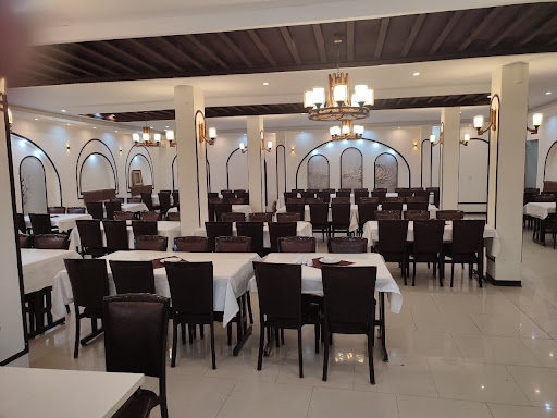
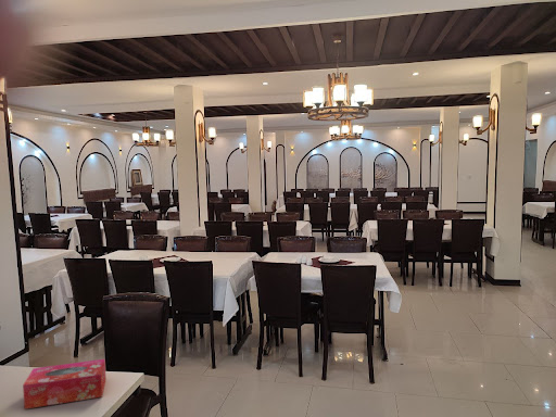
+ tissue box (66, 382)
